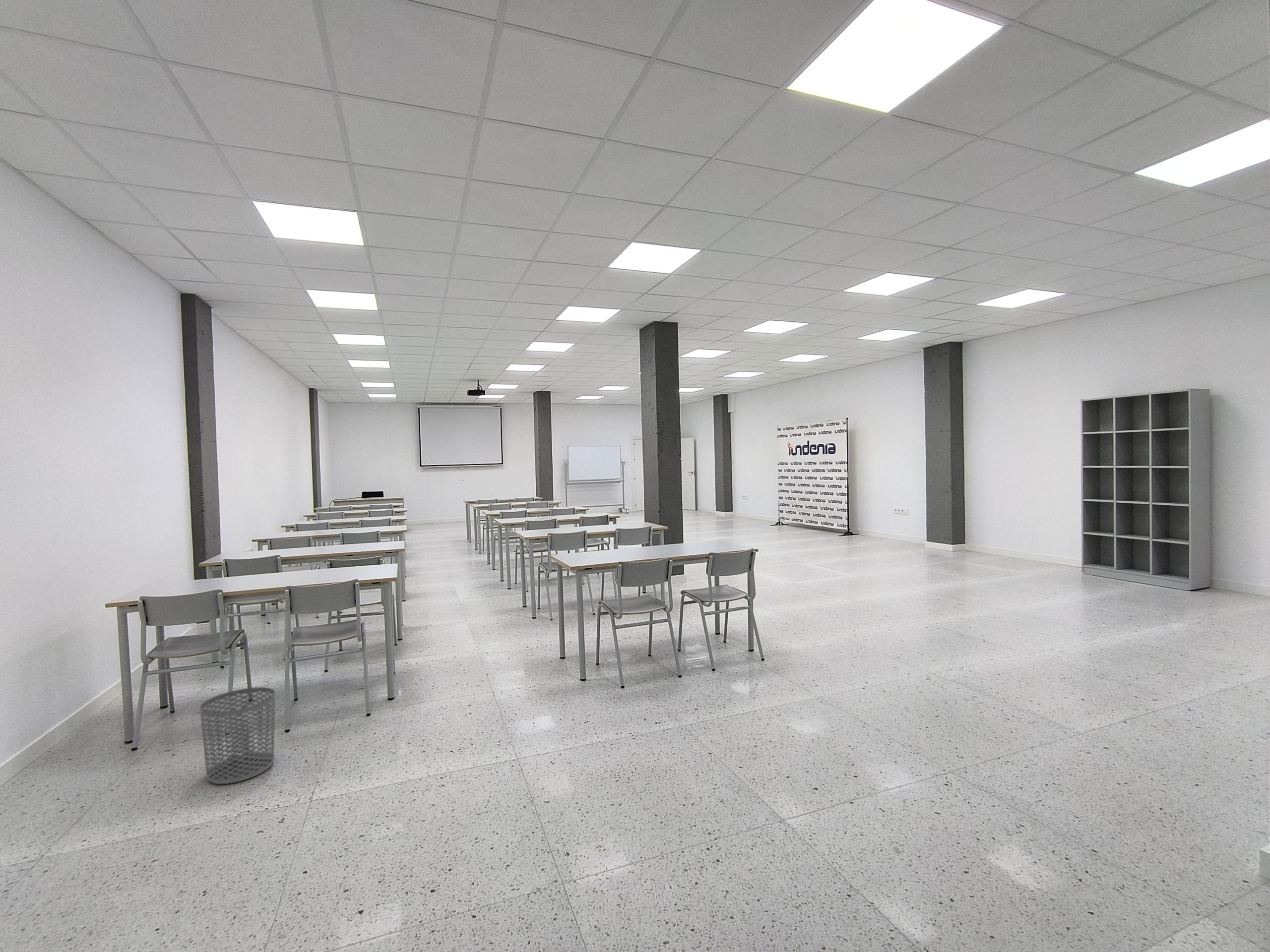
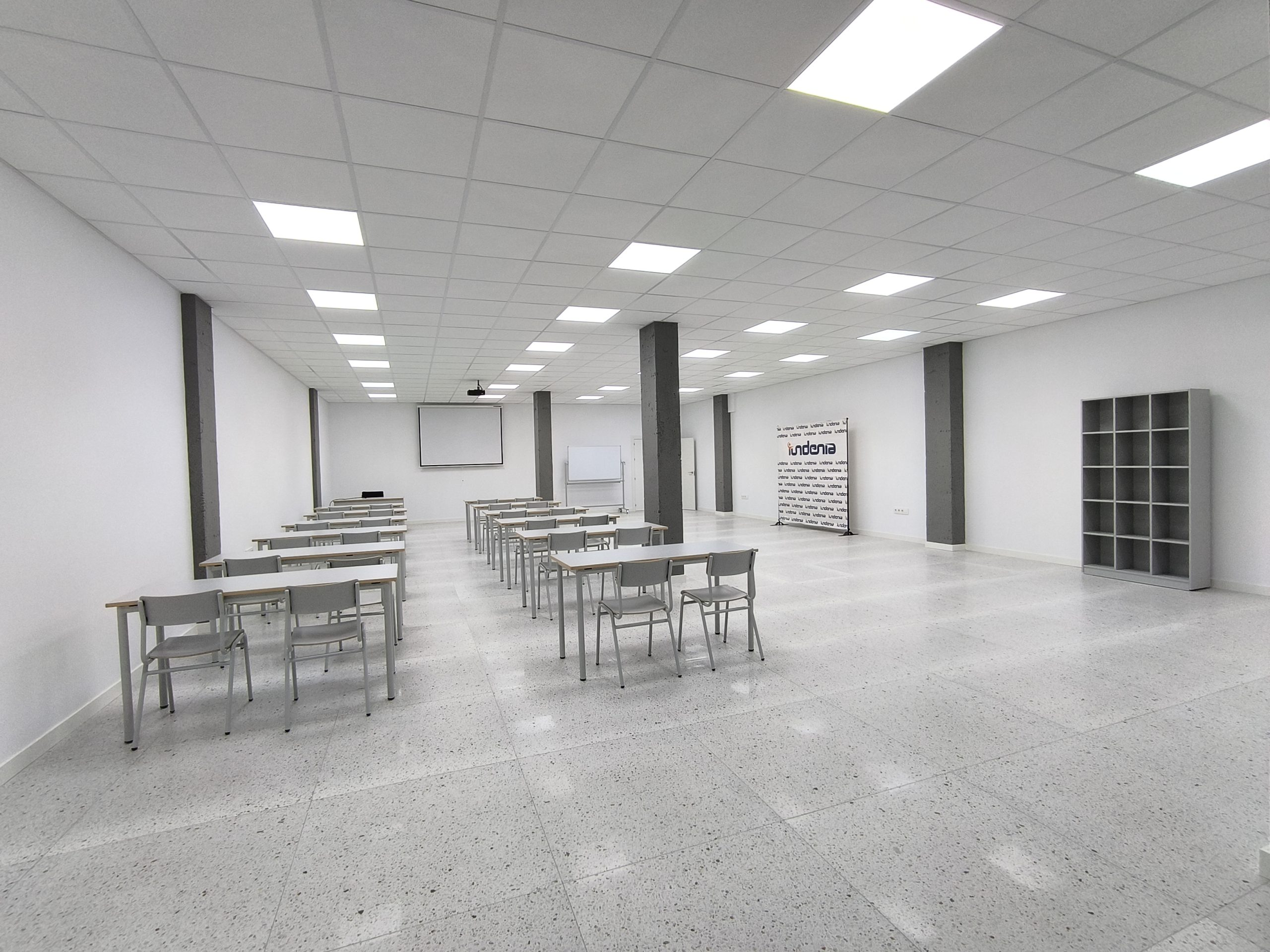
- waste bin (240, 734)
